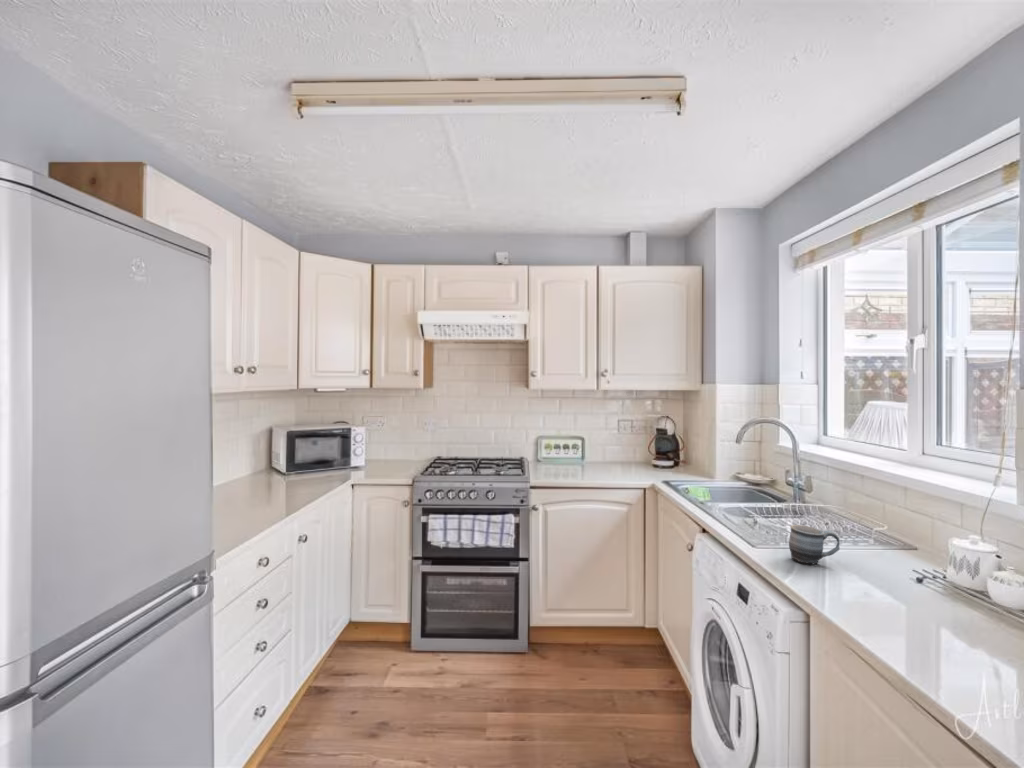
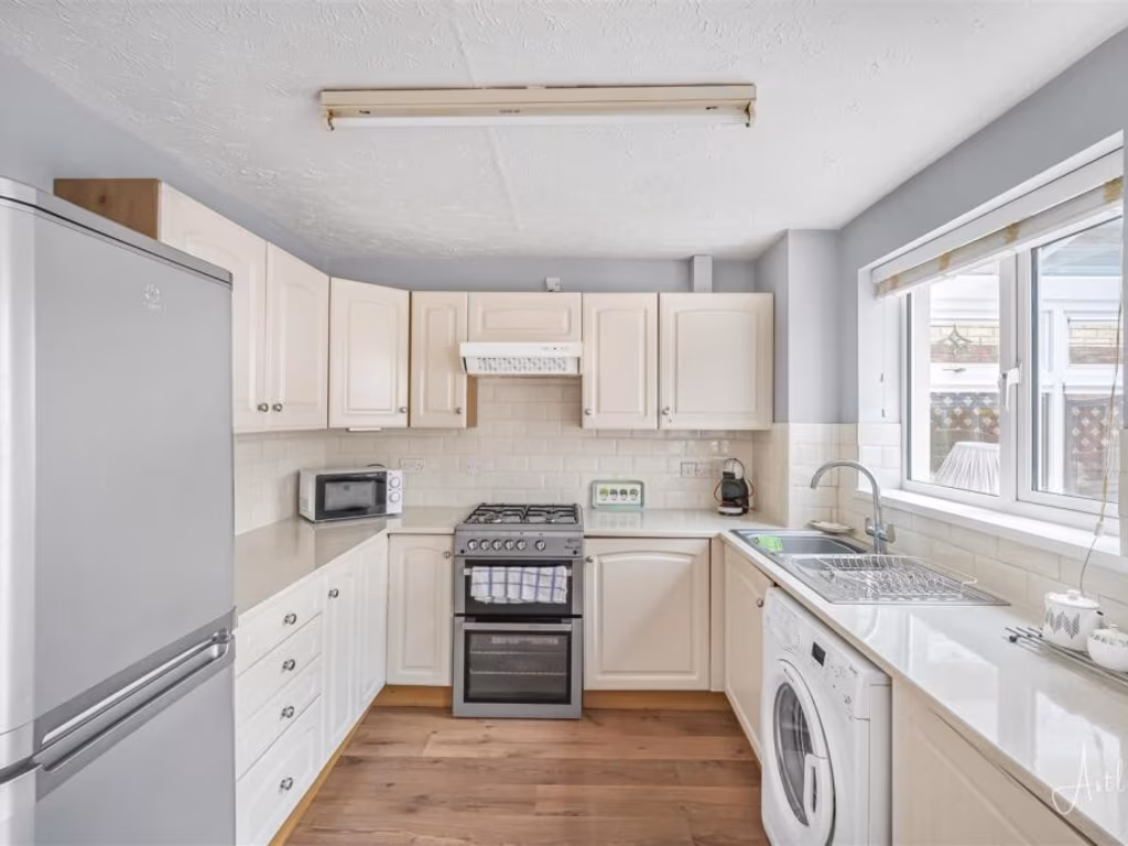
- mug (812, 544)
